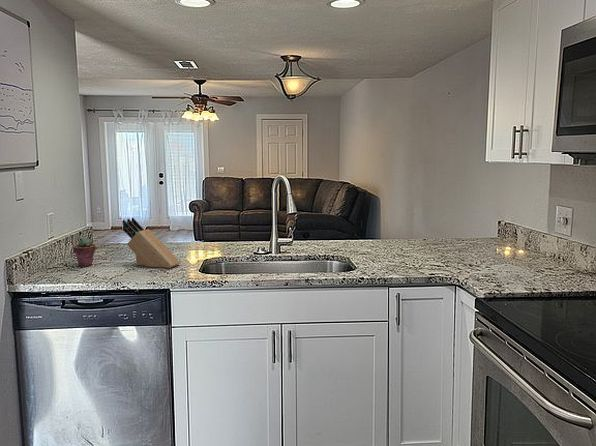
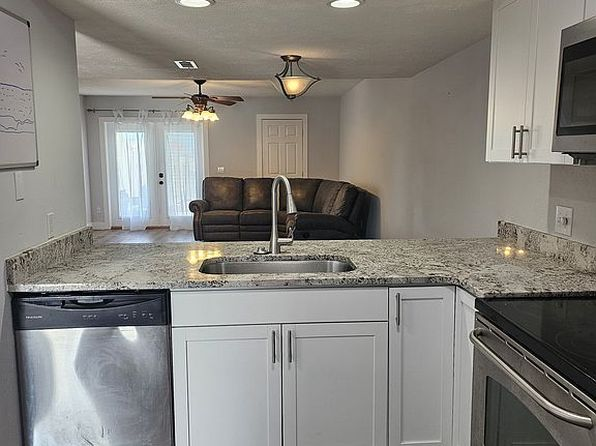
- knife block (149, 241)
- potted succulent (84, 251)
